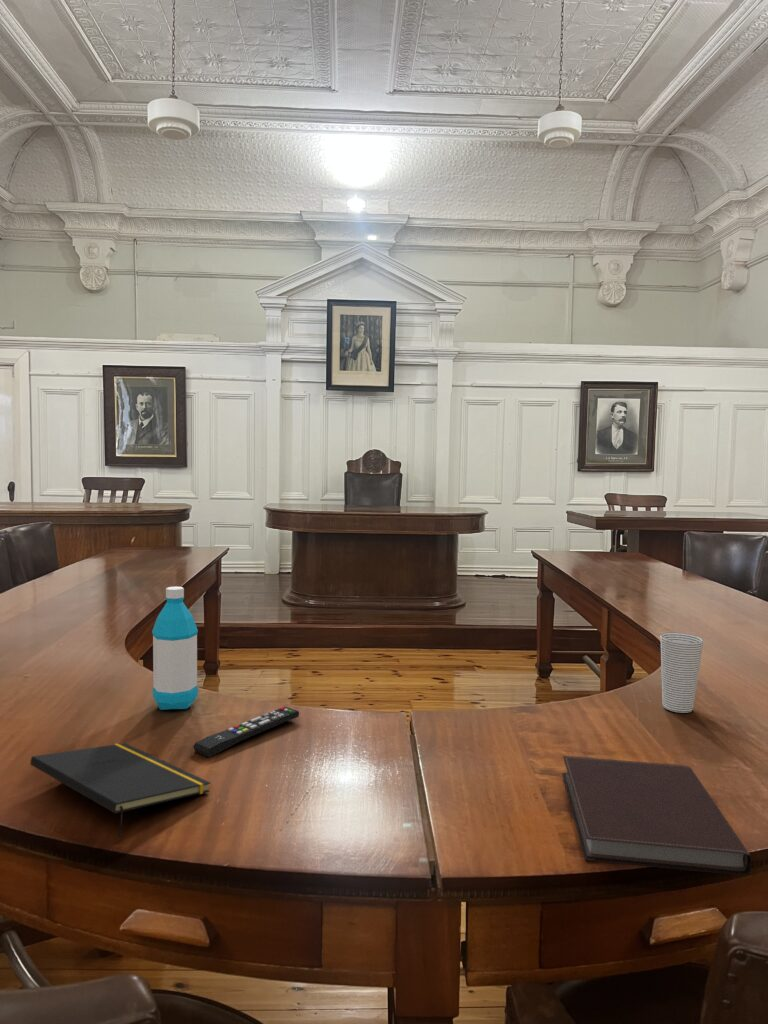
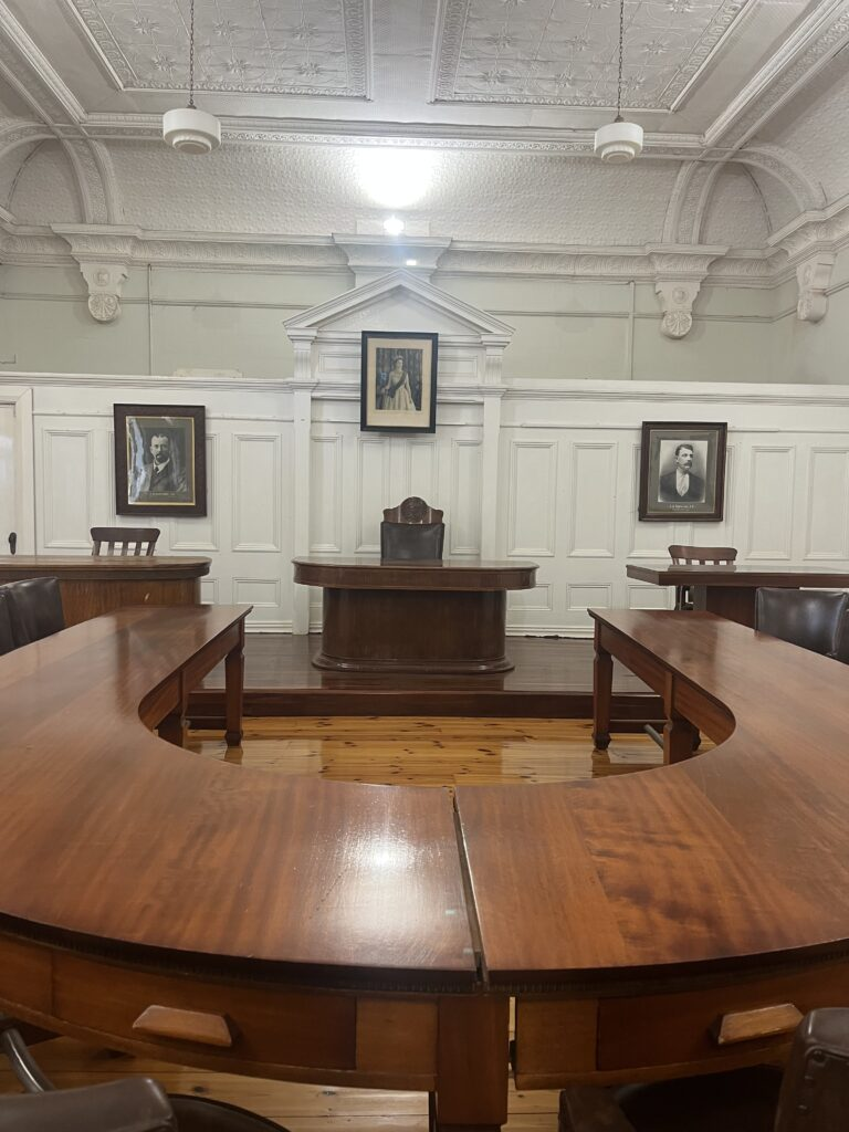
- water bottle (175, 647)
- notebook (644, 808)
- remote control (249, 729)
- cup (679, 672)
- notepad (120, 773)
